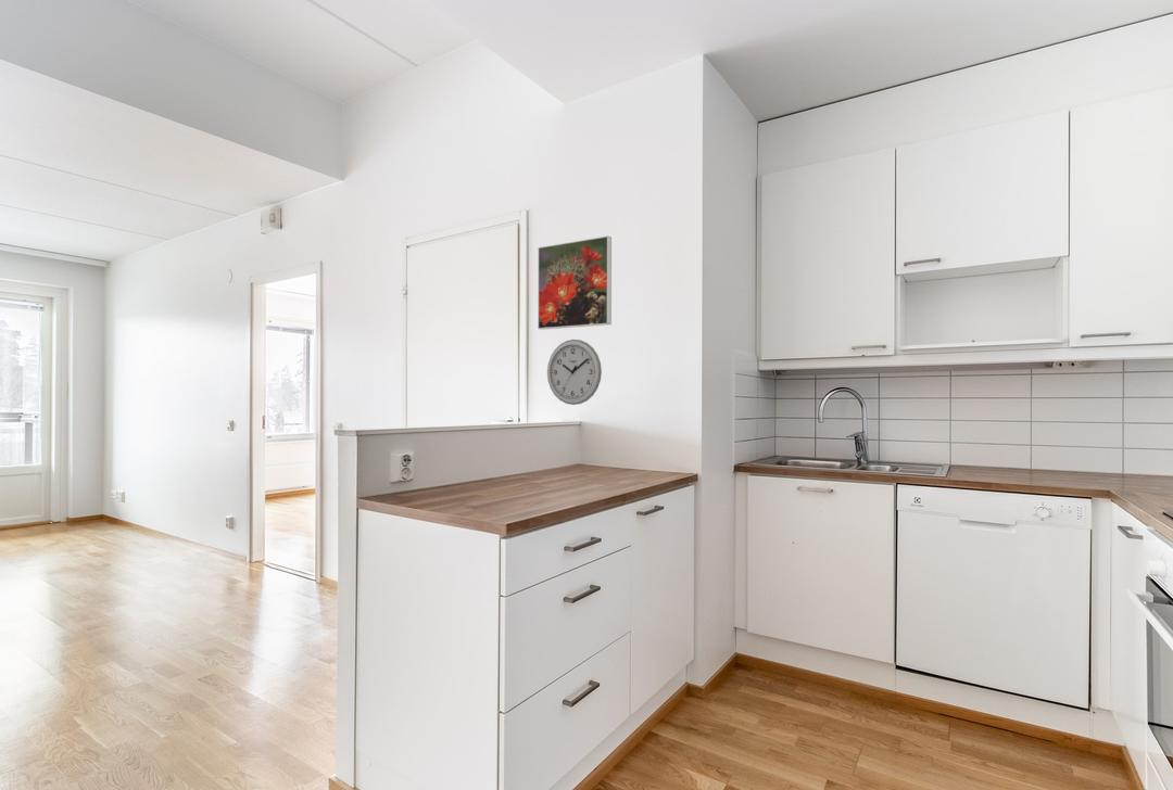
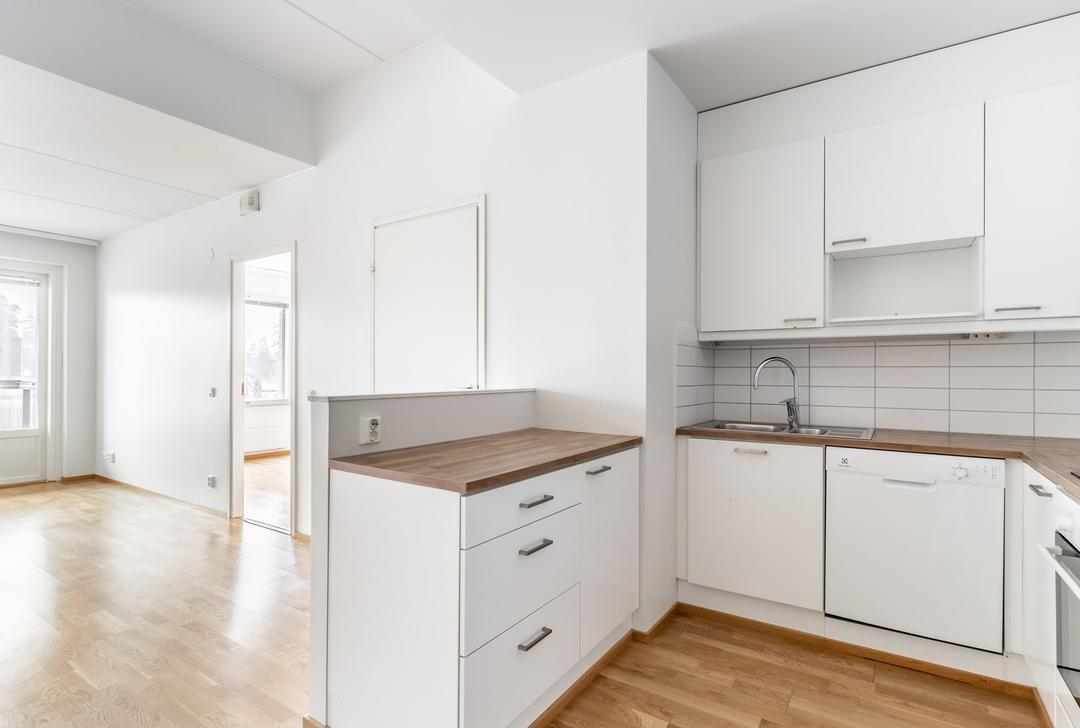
- wall clock (572, 371)
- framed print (572, 284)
